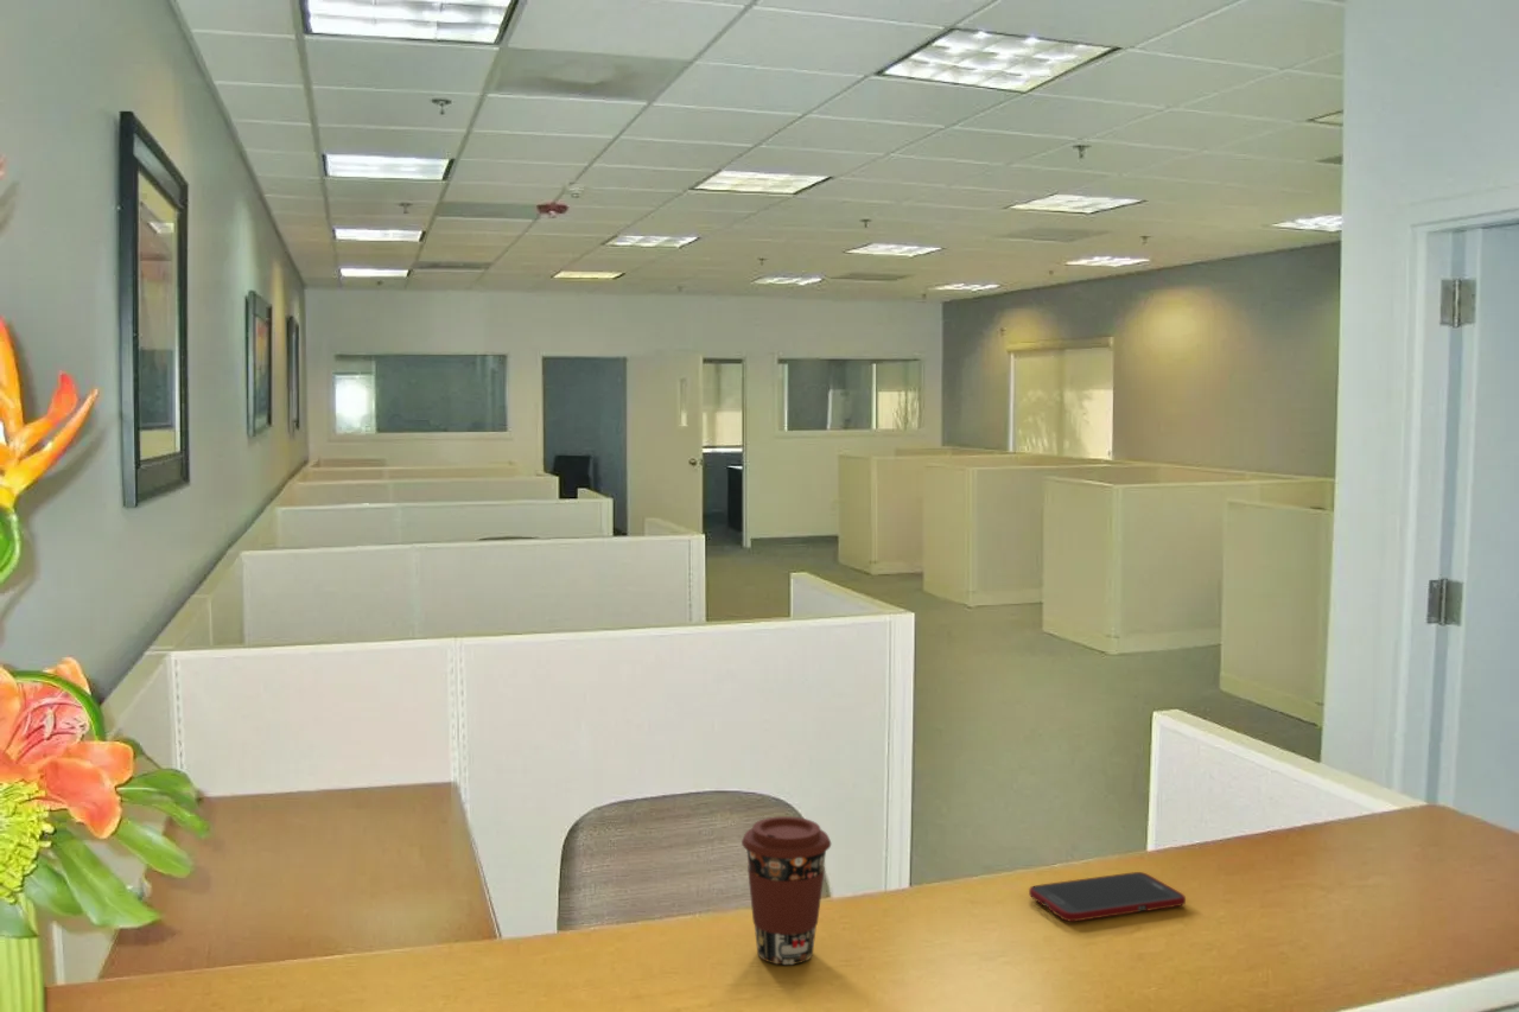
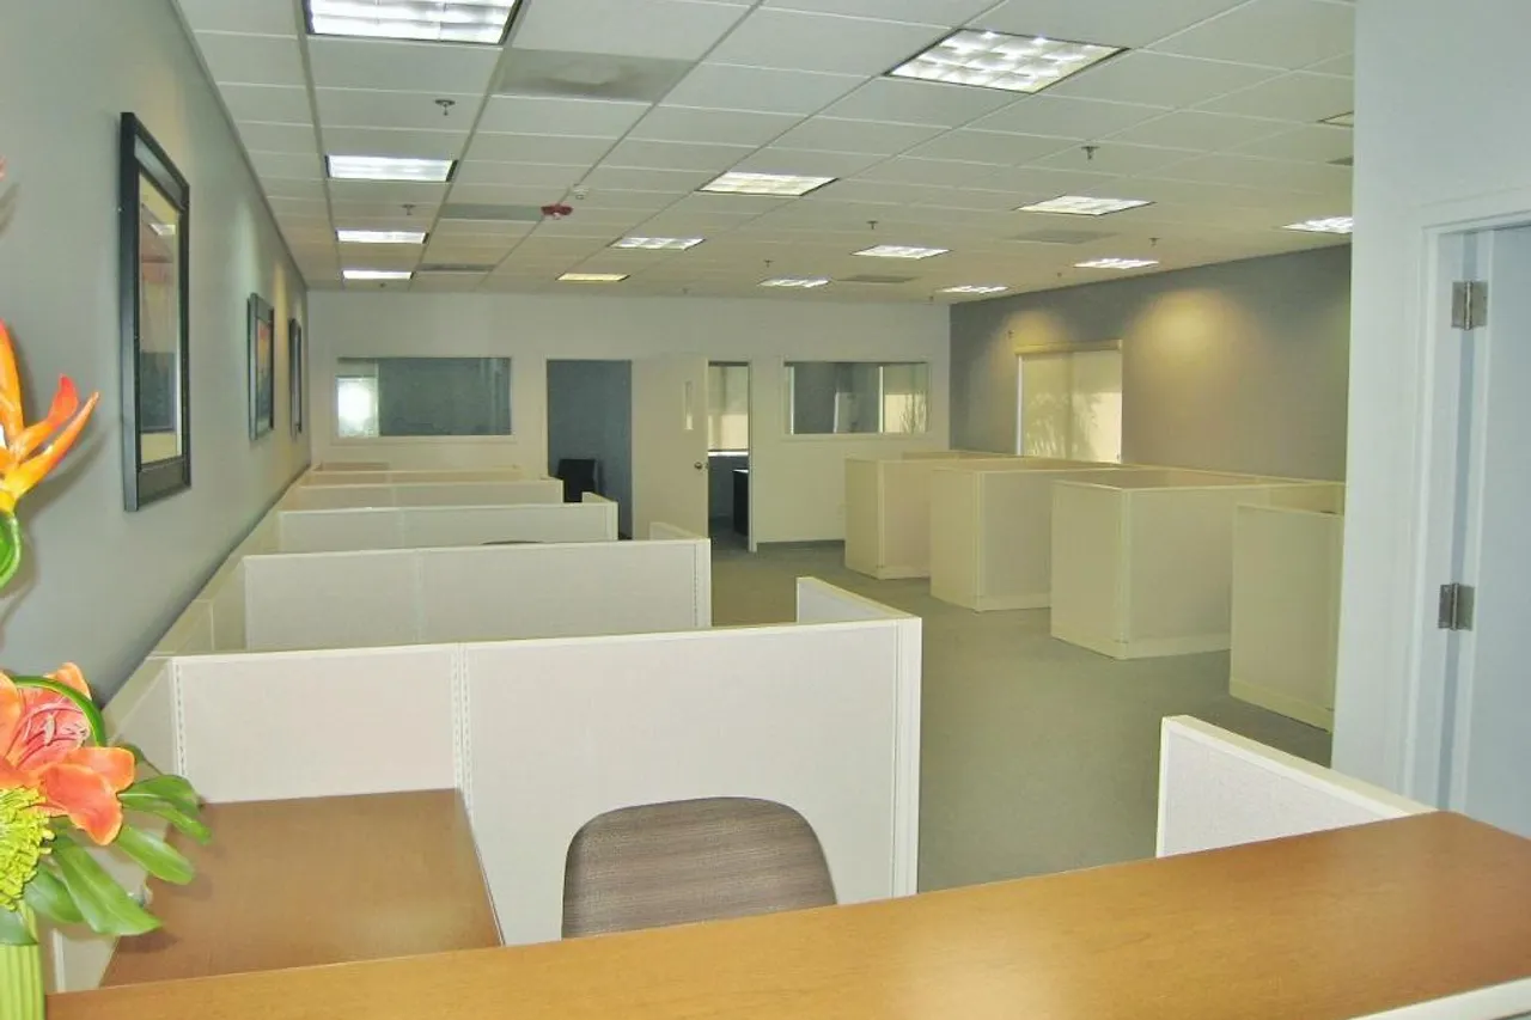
- coffee cup (786, 890)
- cell phone (1106, 896)
